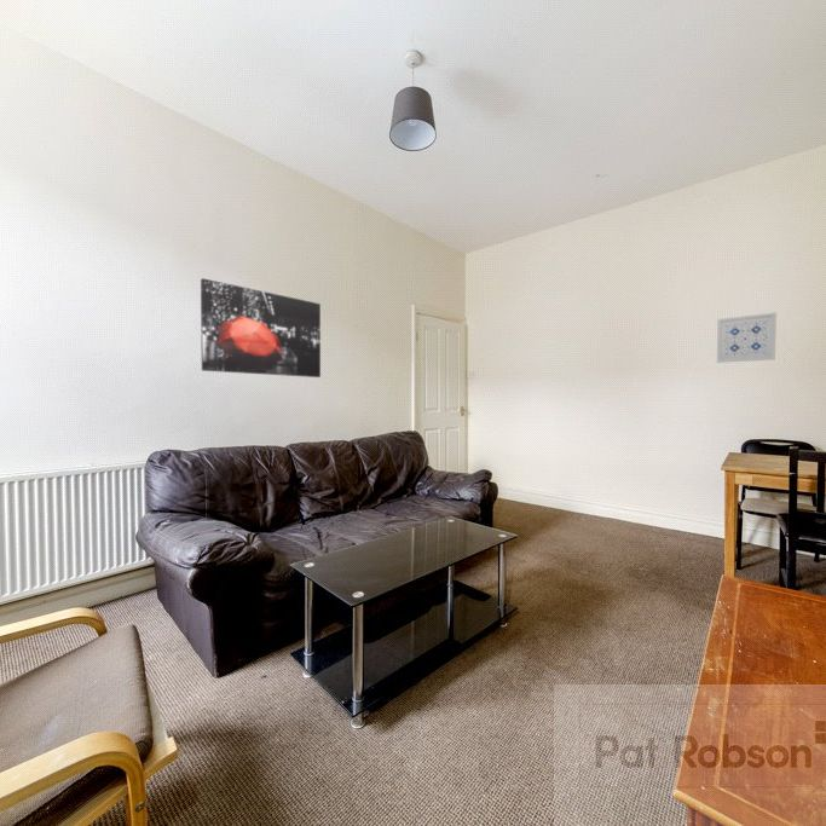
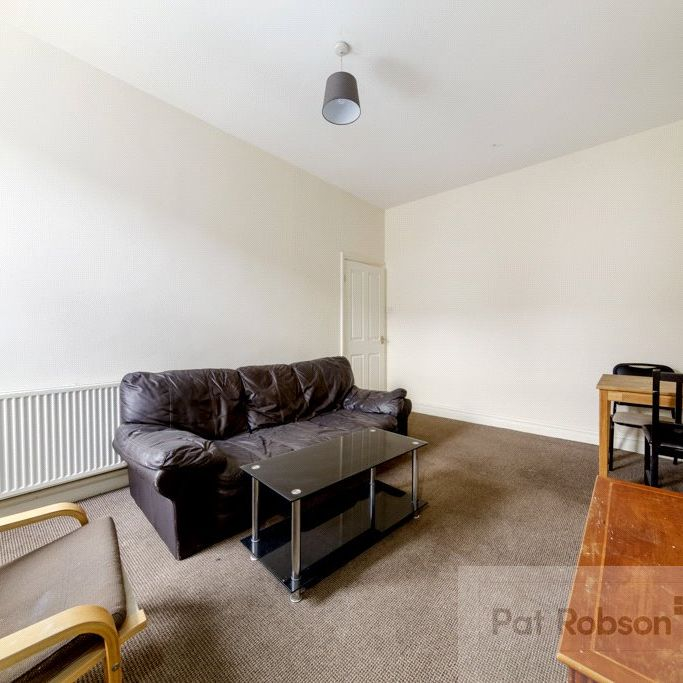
- wall art (266, 333)
- wall art (745, 339)
